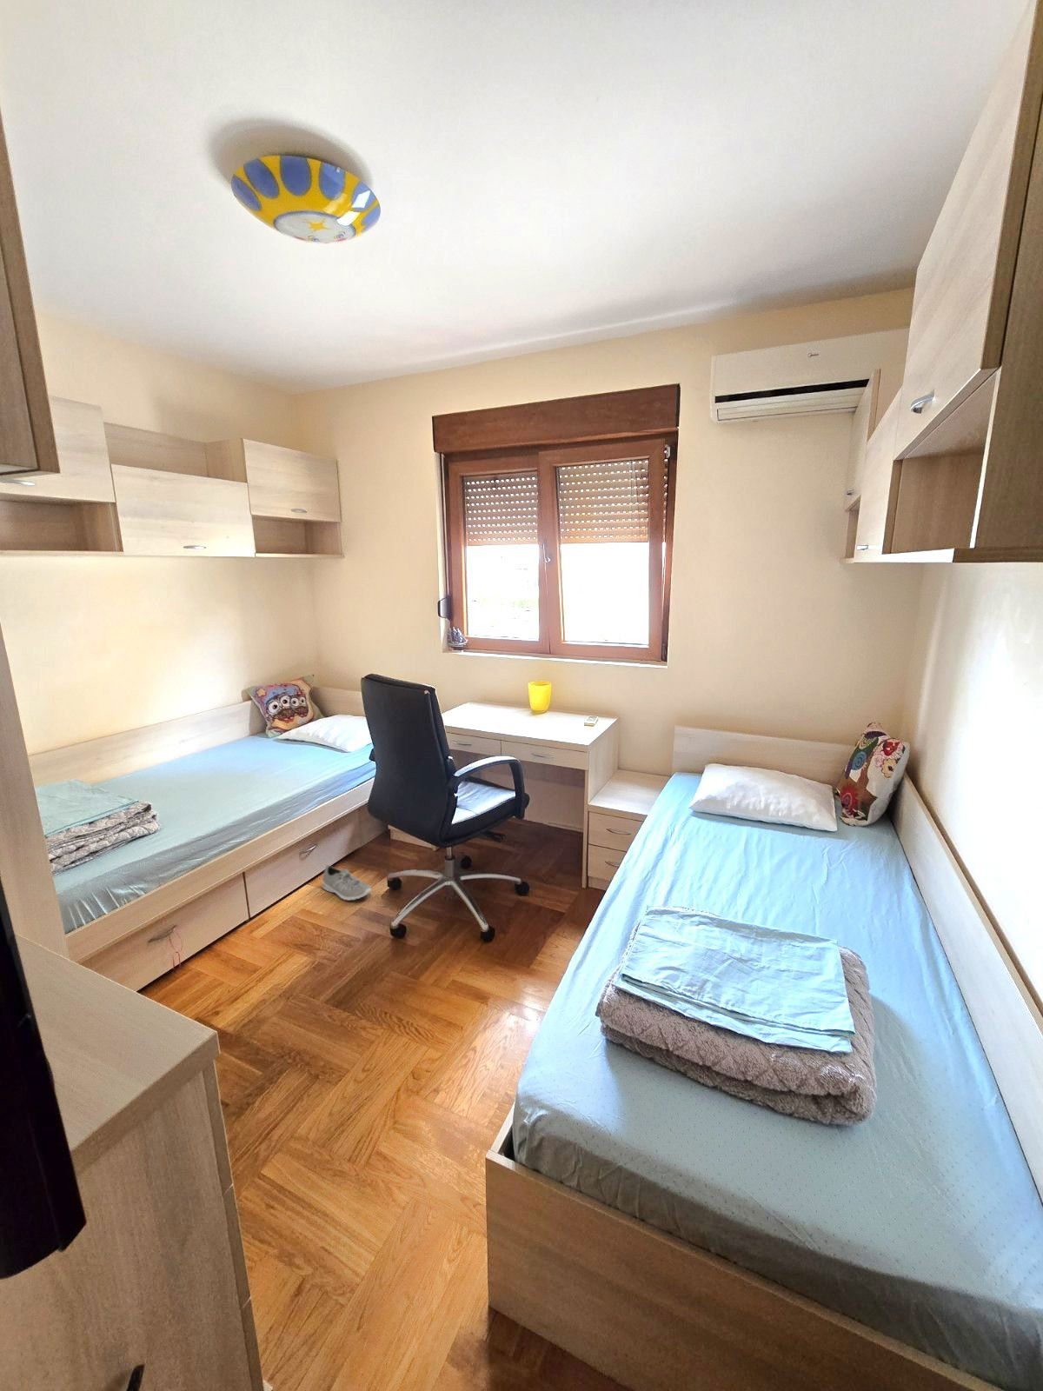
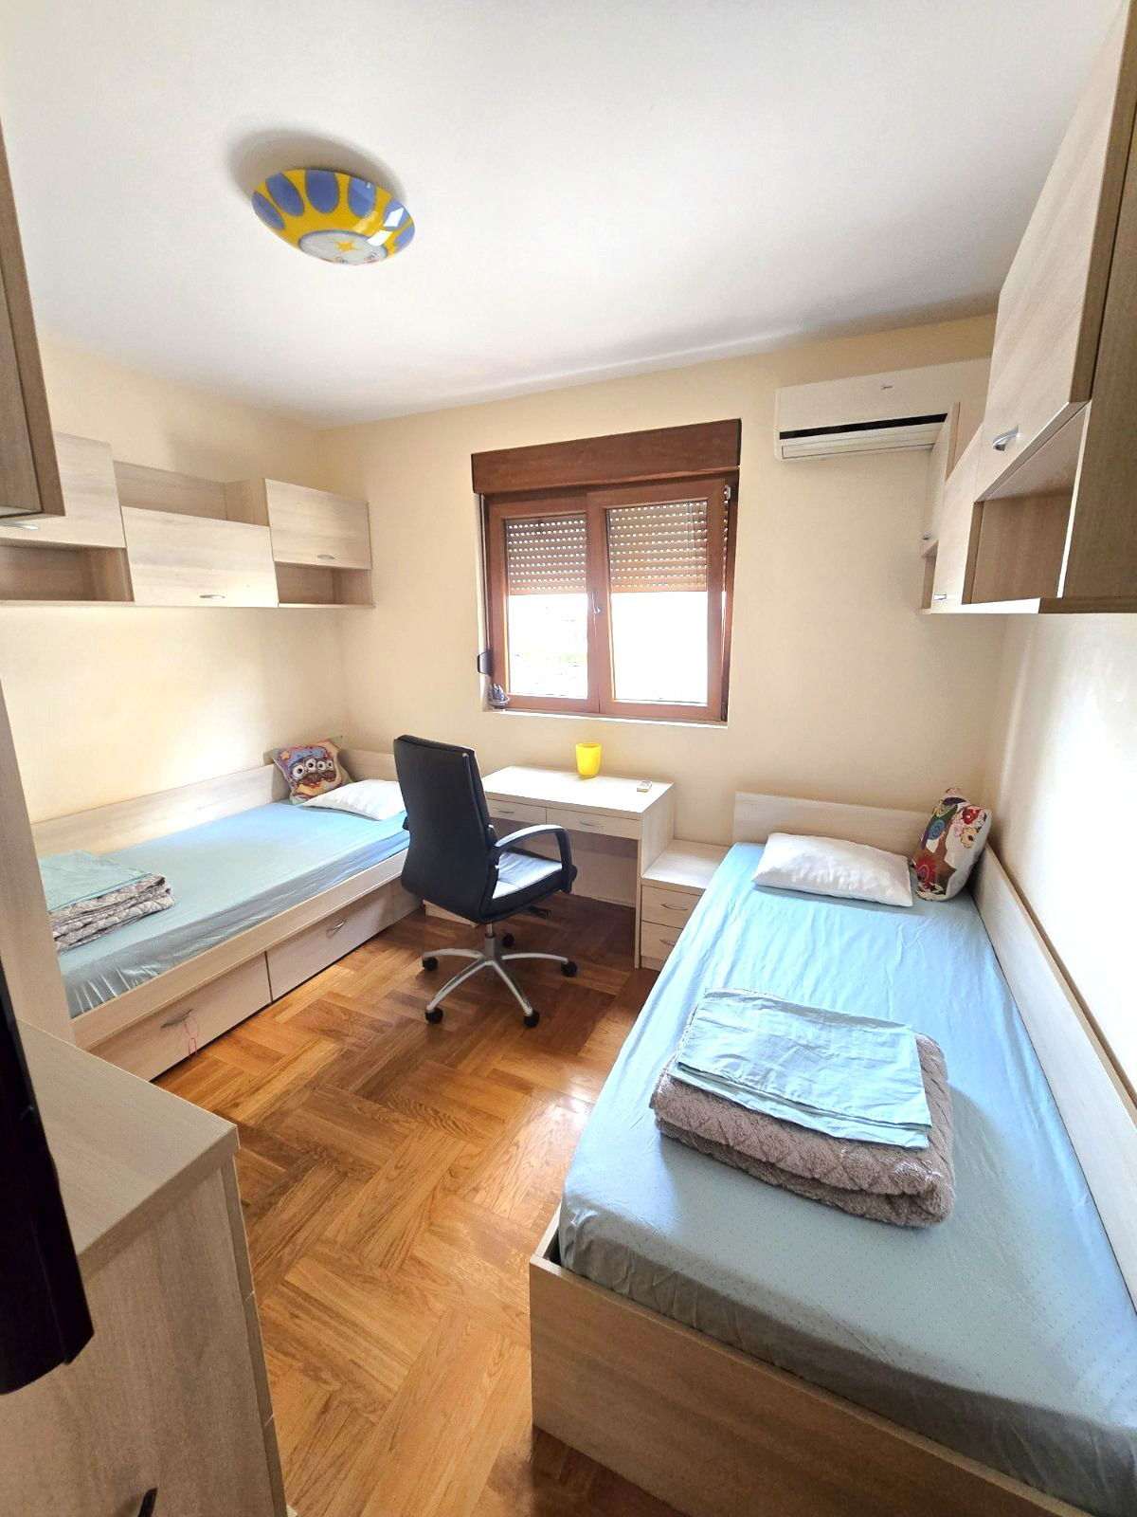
- sneaker (344, 882)
